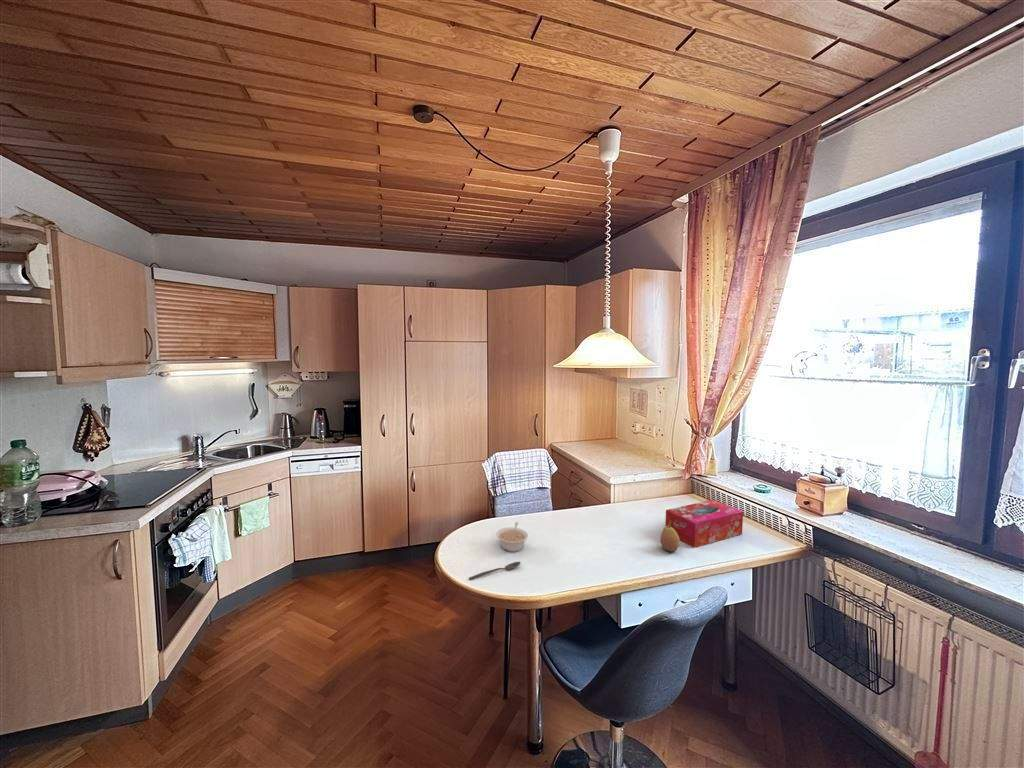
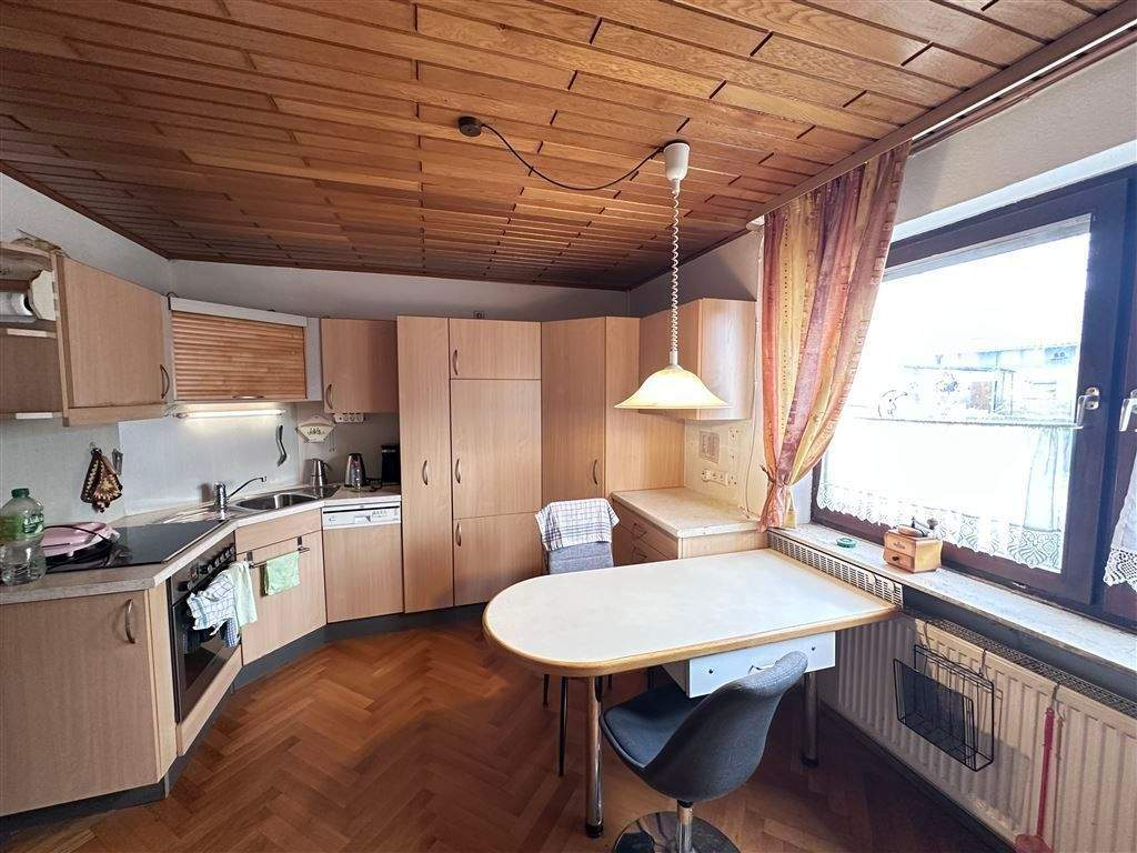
- spoon (495, 570)
- fruit (670, 535)
- tissue box (703, 521)
- legume (511, 538)
